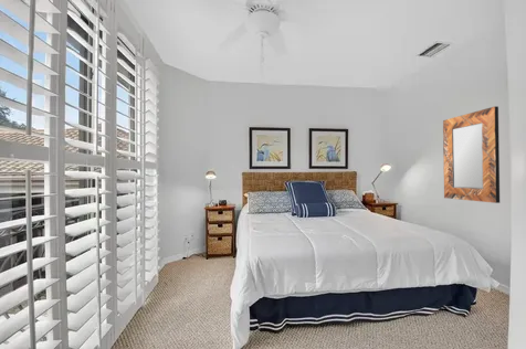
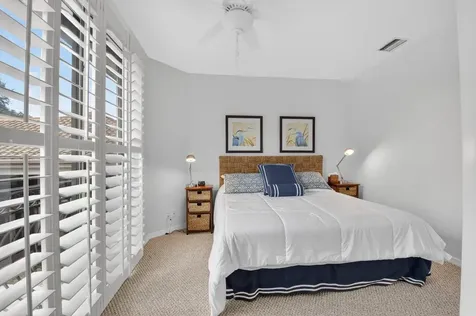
- home mirror (467, 157)
